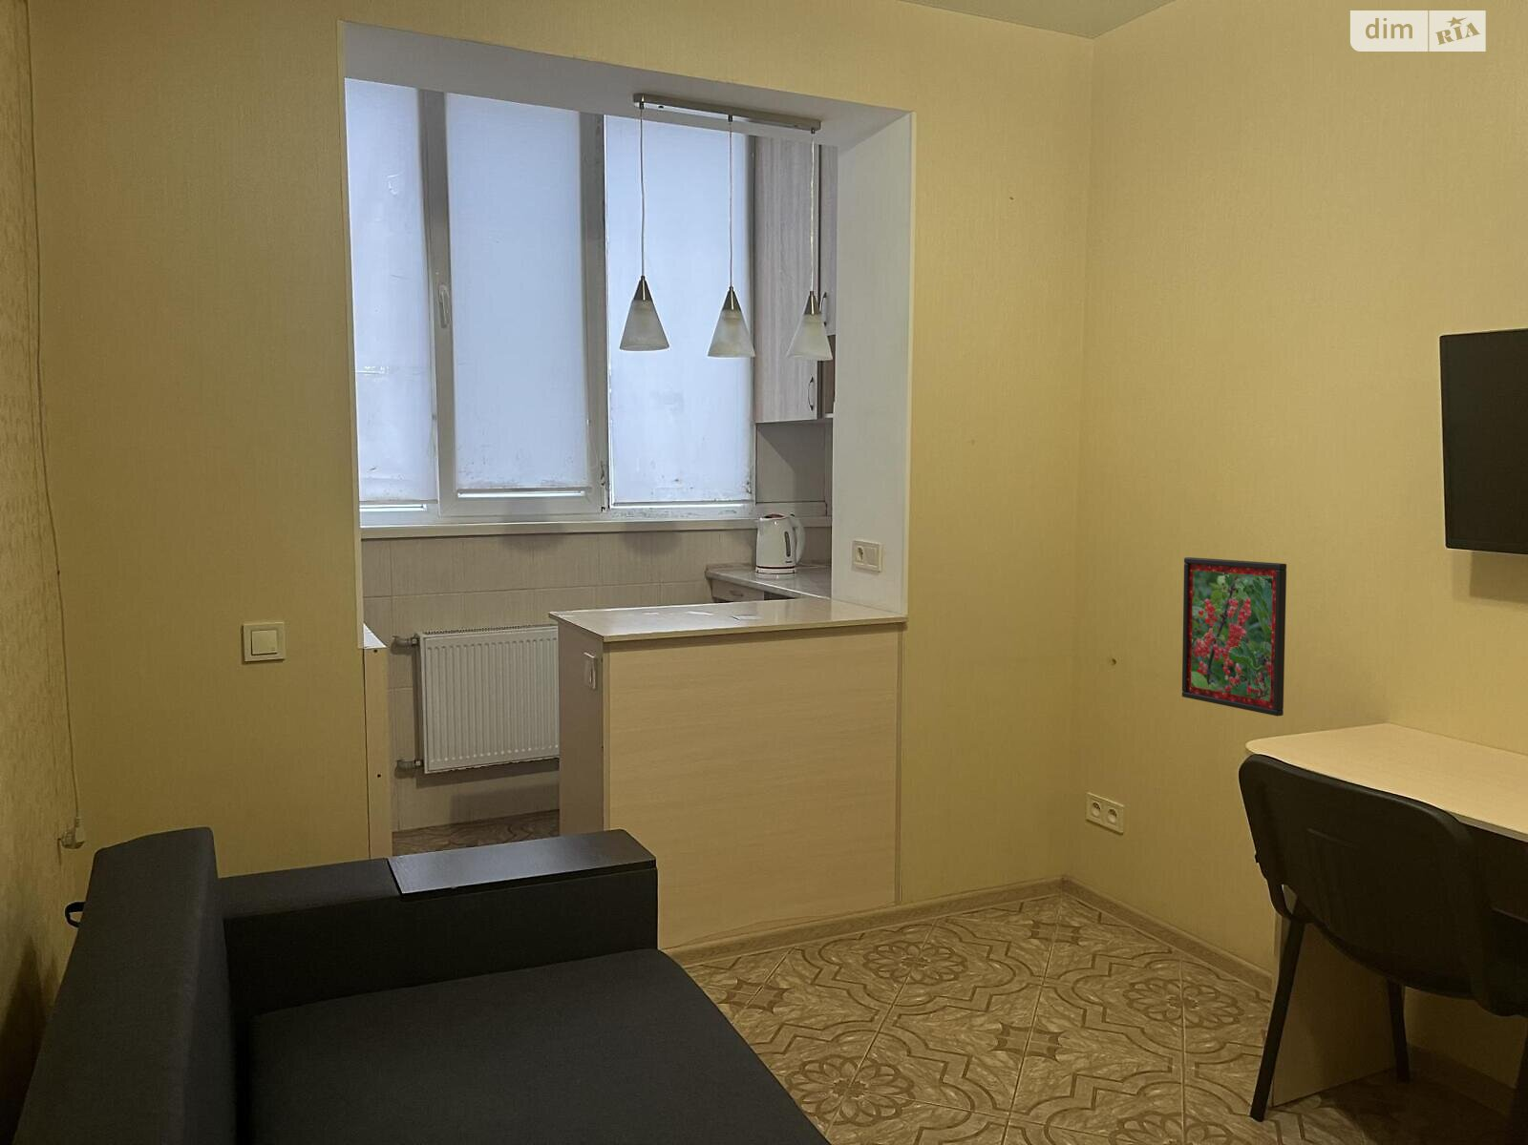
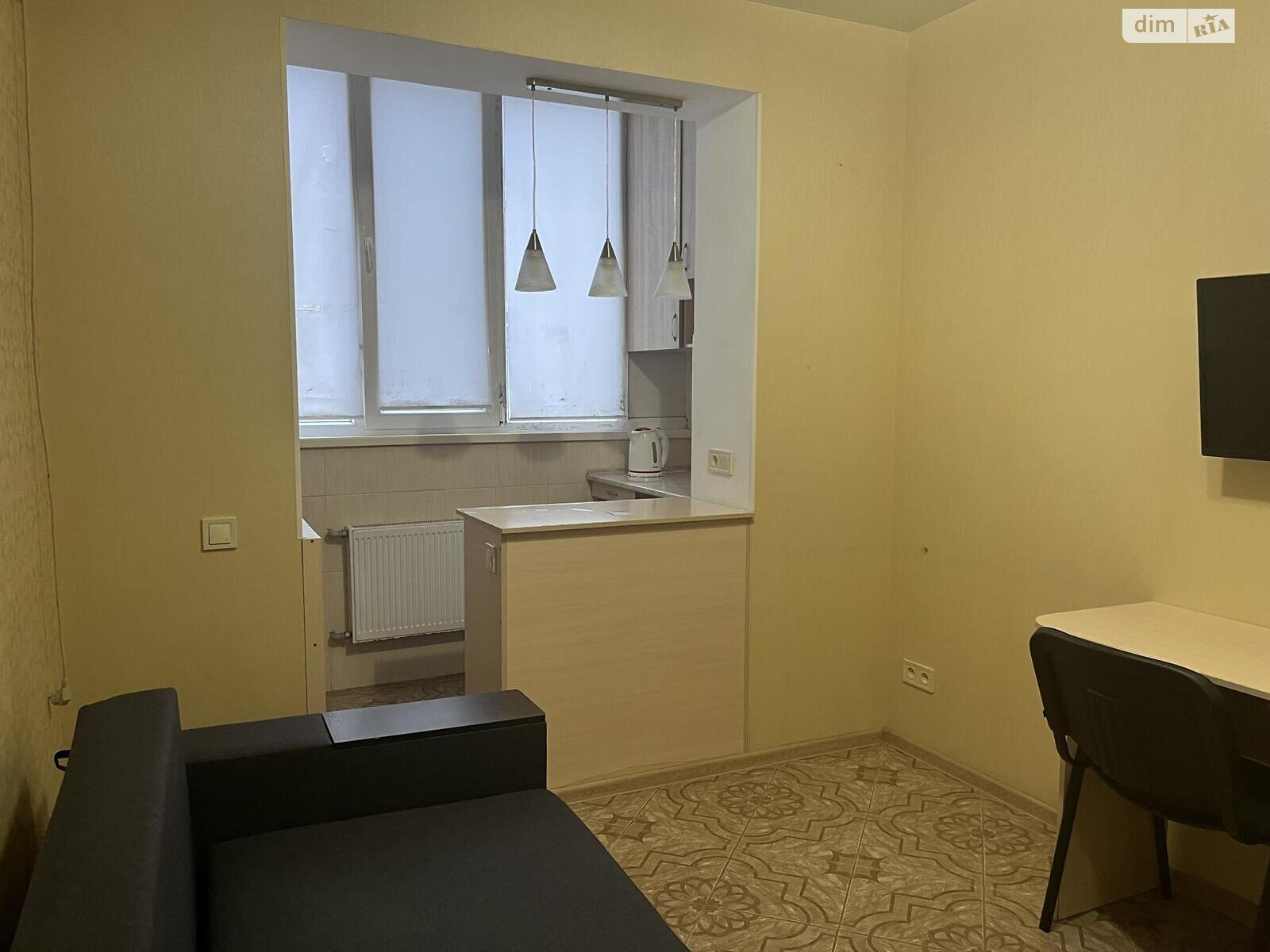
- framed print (1231, 633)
